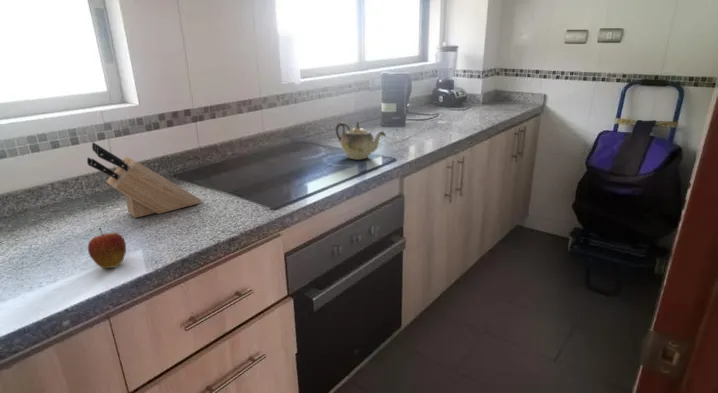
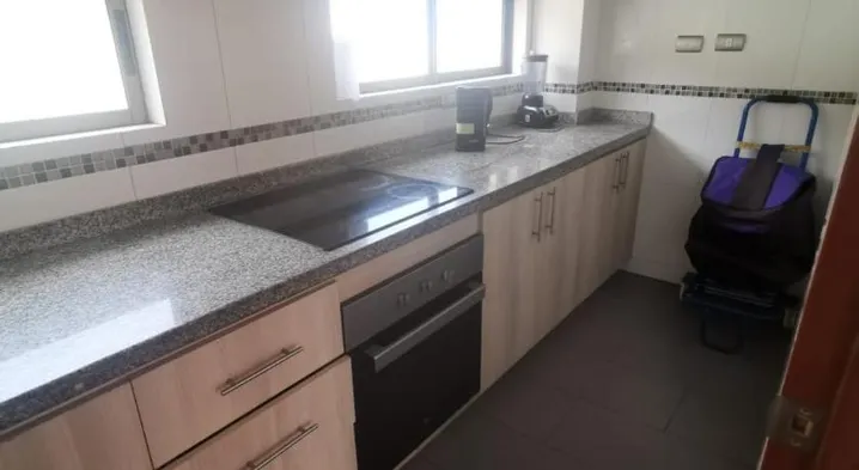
- fruit (107, 247)
- knife block (145, 175)
- teapot (360, 139)
